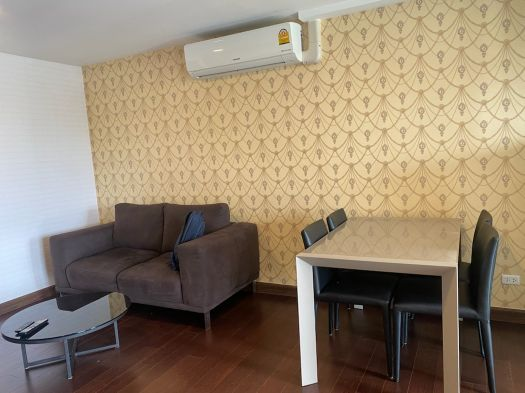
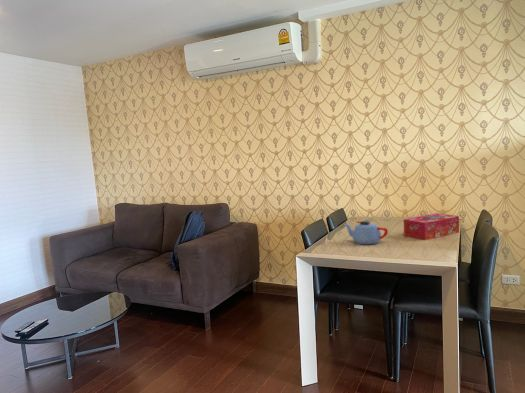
+ tissue box (431, 226)
+ teapot (365, 231)
